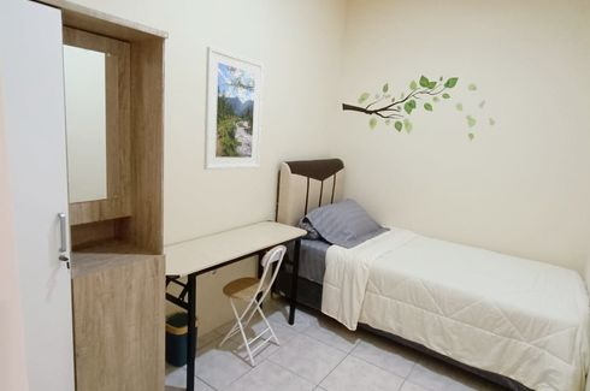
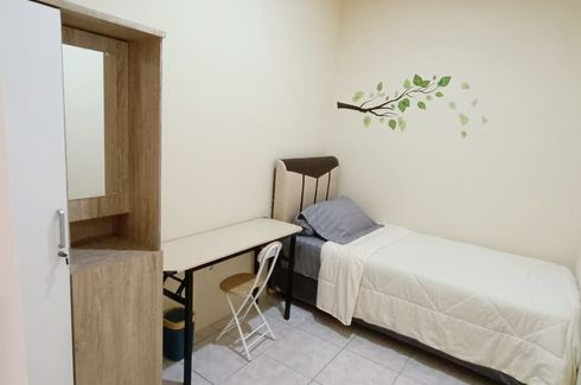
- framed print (235, 113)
